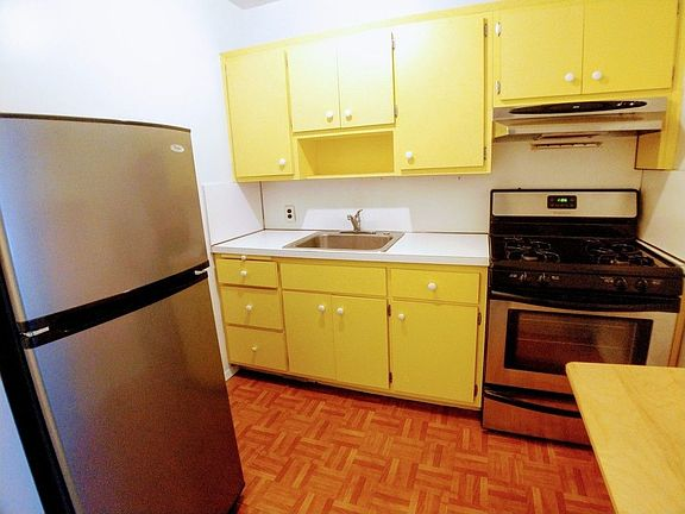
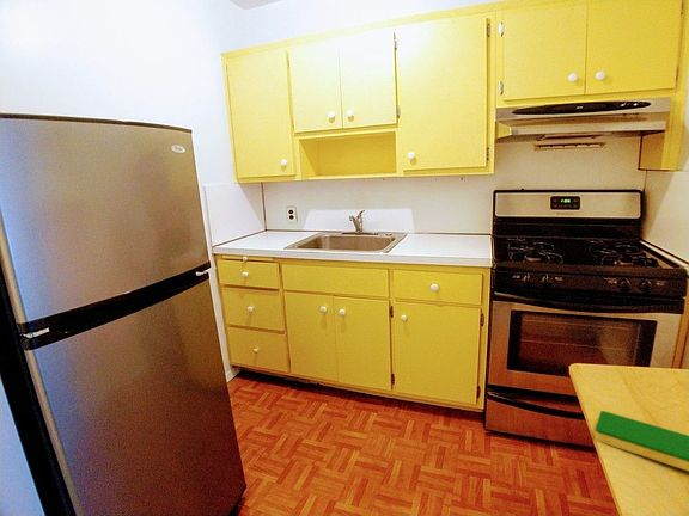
+ dish sponge (644, 438)
